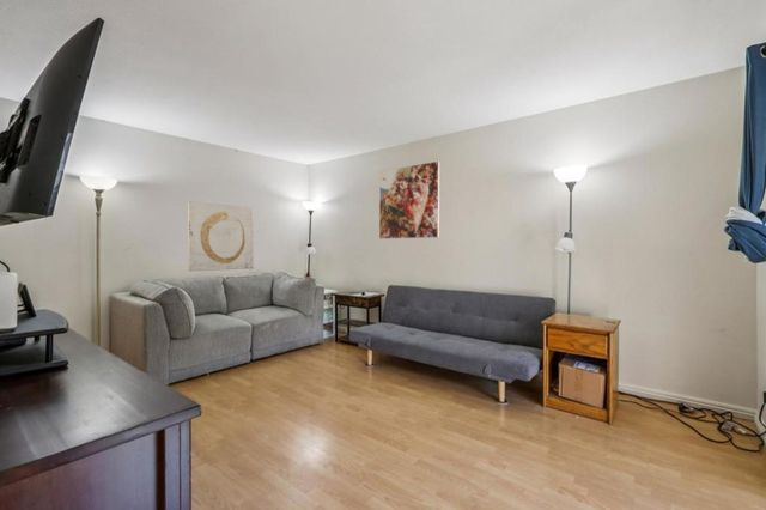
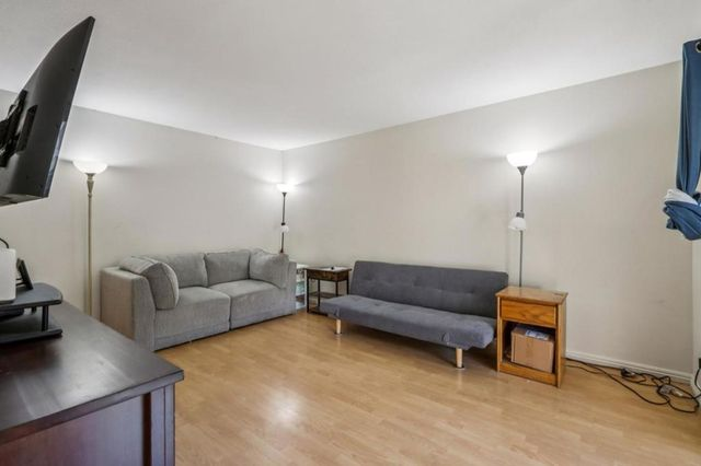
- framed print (407, 202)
- wall art (223, 237)
